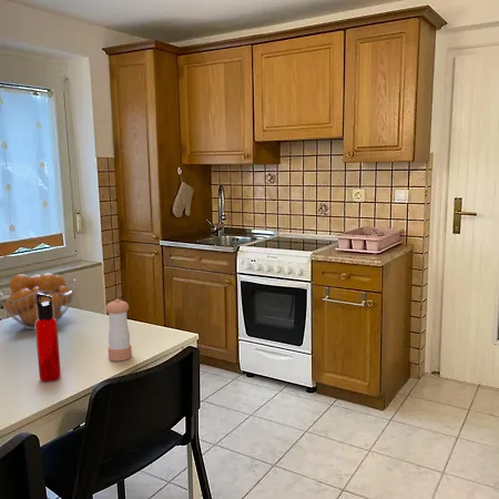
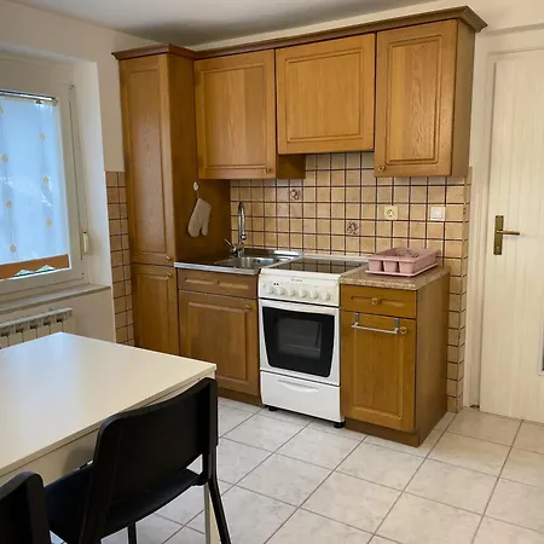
- fruit basket (39, 298)
- pepper shaker (119, 328)
- water bottle (47, 335)
